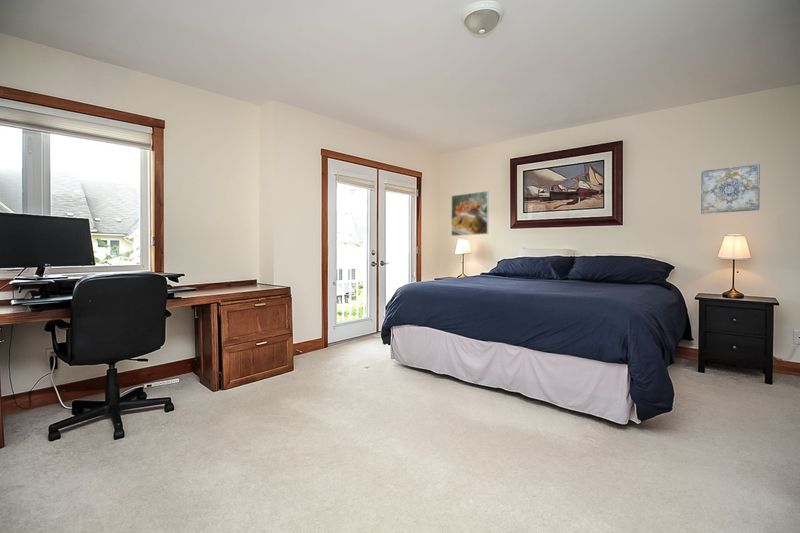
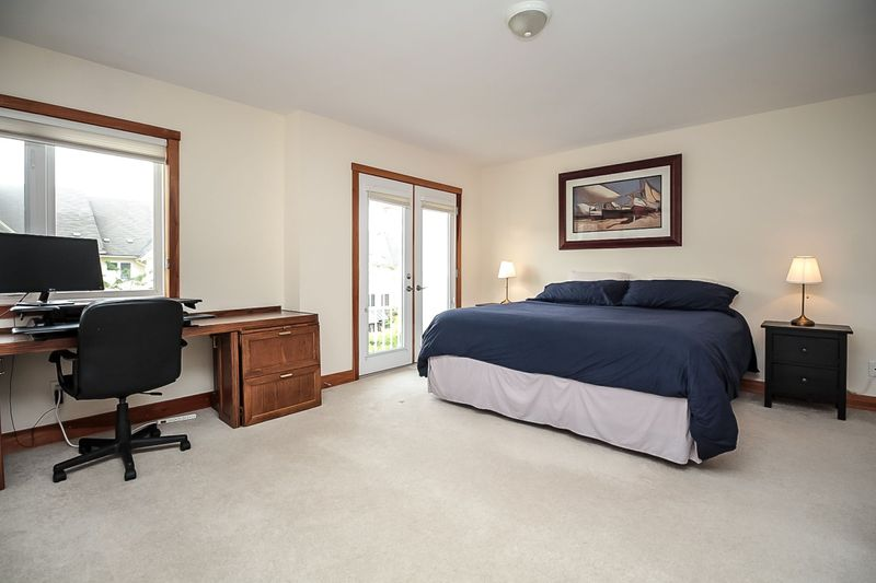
- wall art (729, 189)
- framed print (469, 214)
